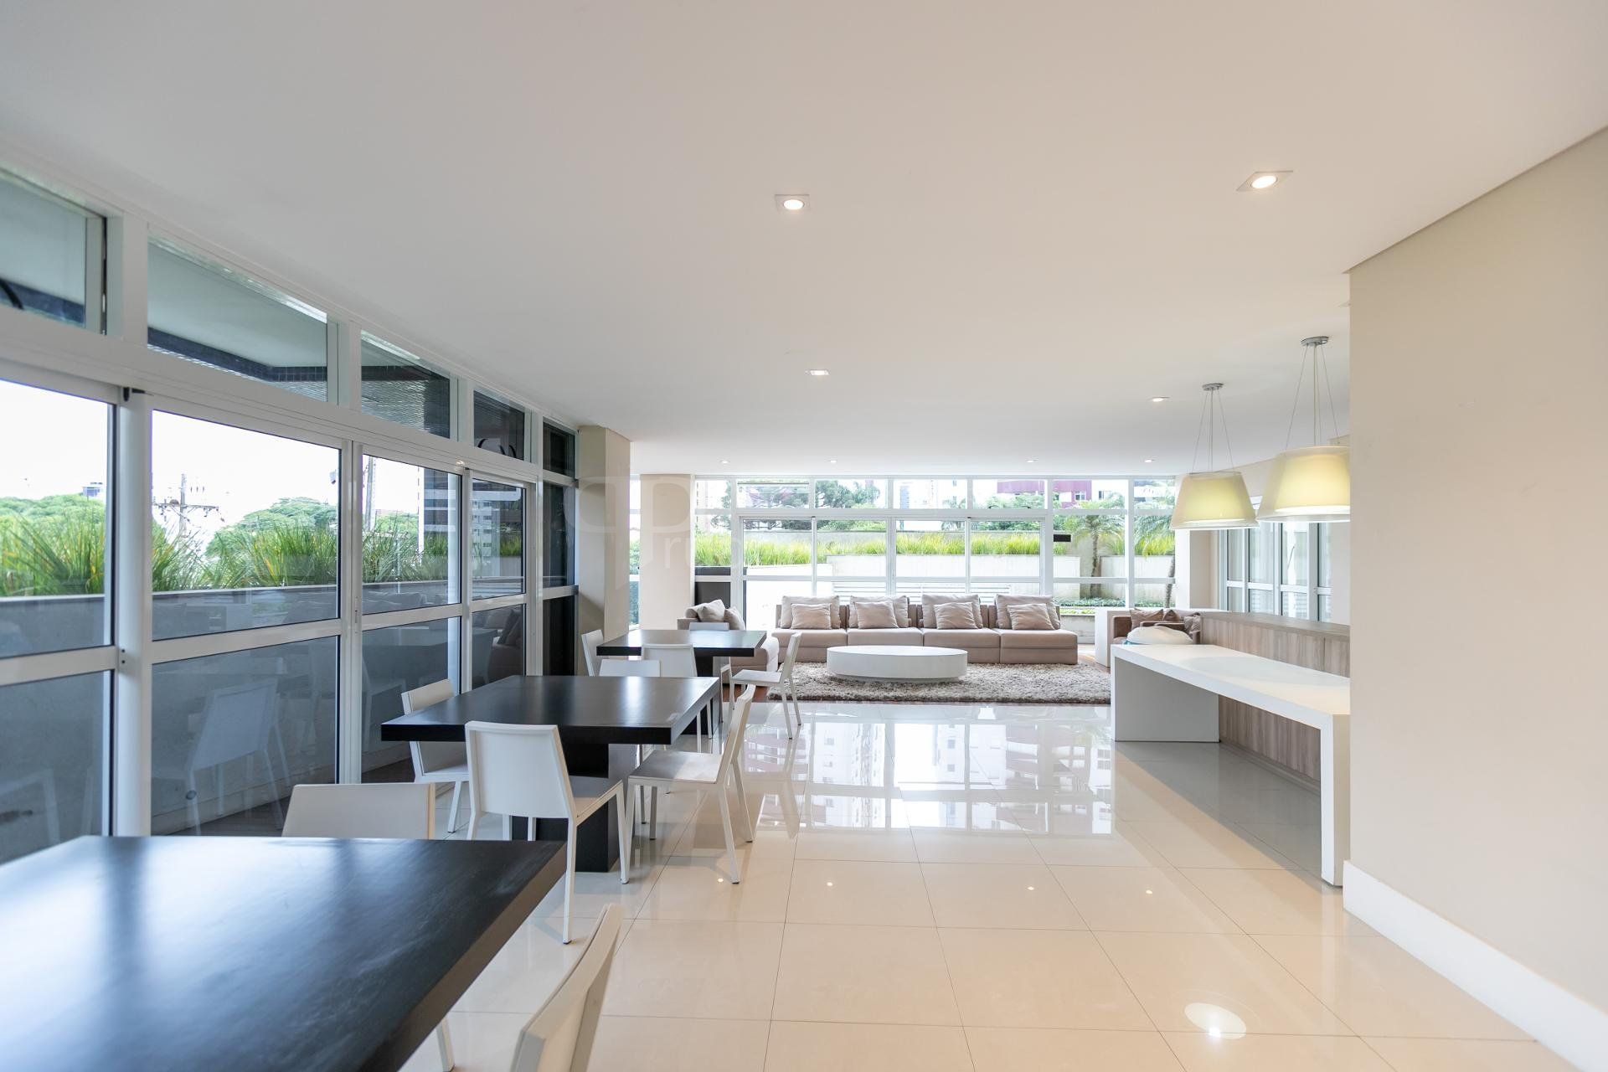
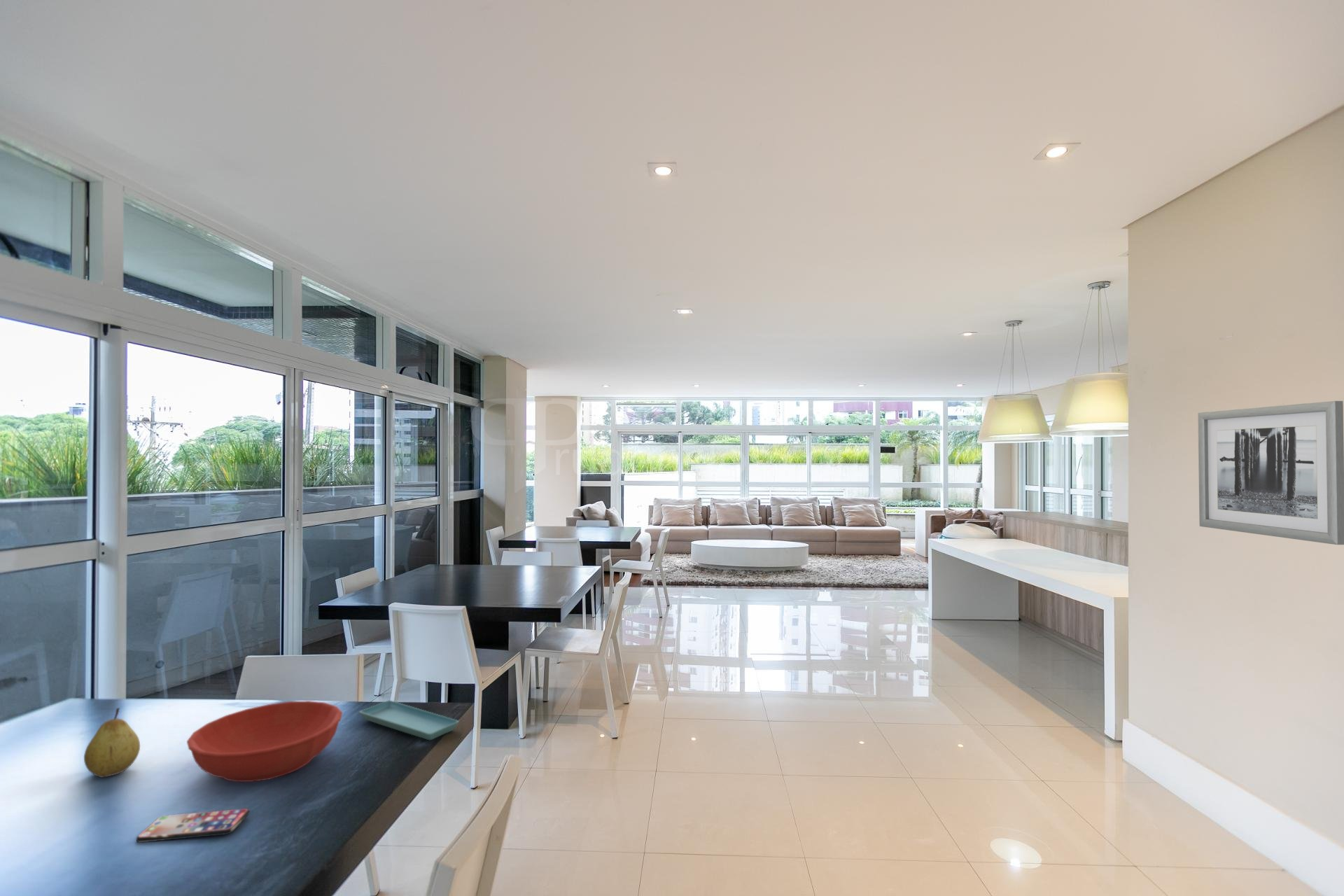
+ smartphone (195, 825)
+ wall art (1262, 470)
+ bowl (268, 743)
+ fruit (112, 741)
+ saucer (408, 720)
